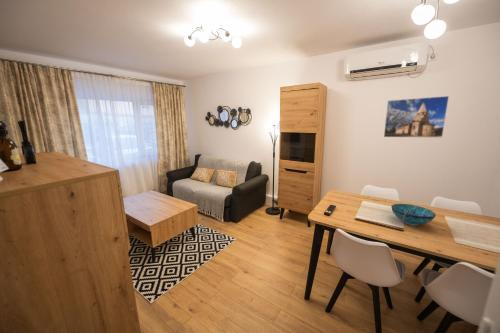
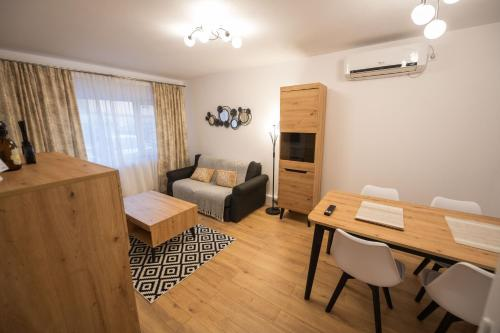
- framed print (413, 118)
- decorative bowl (411, 216)
